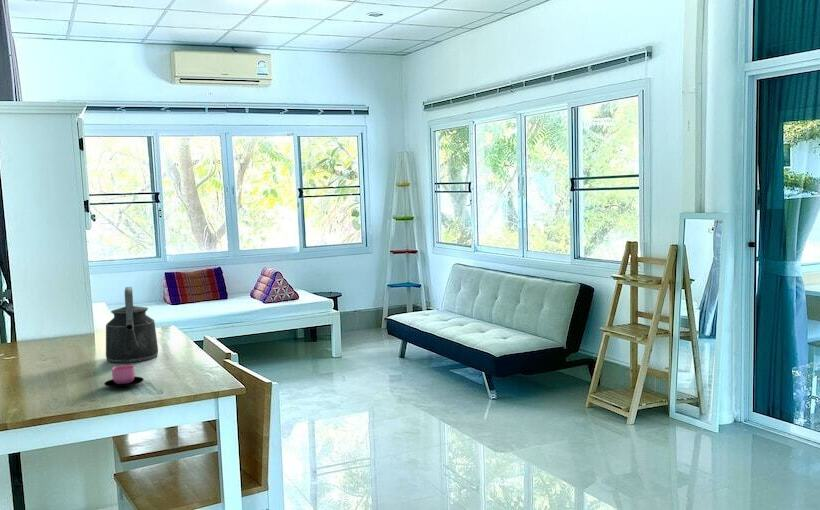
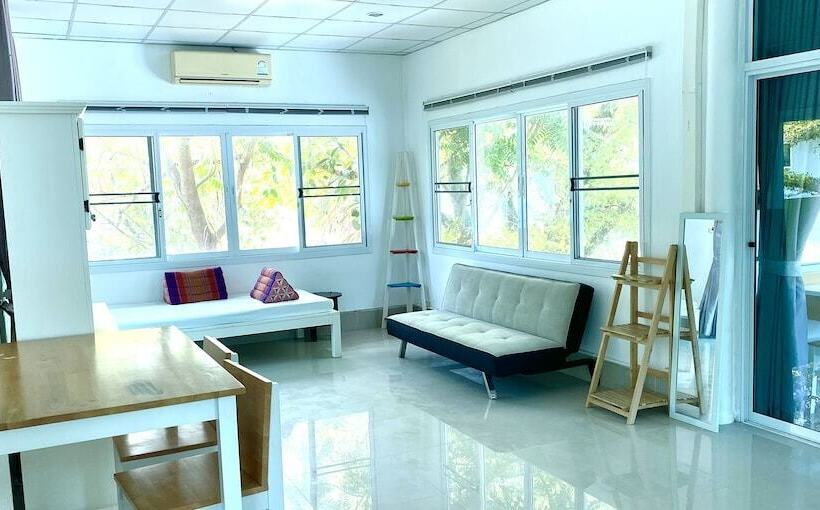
- cup (123, 376)
- kettle (130, 325)
